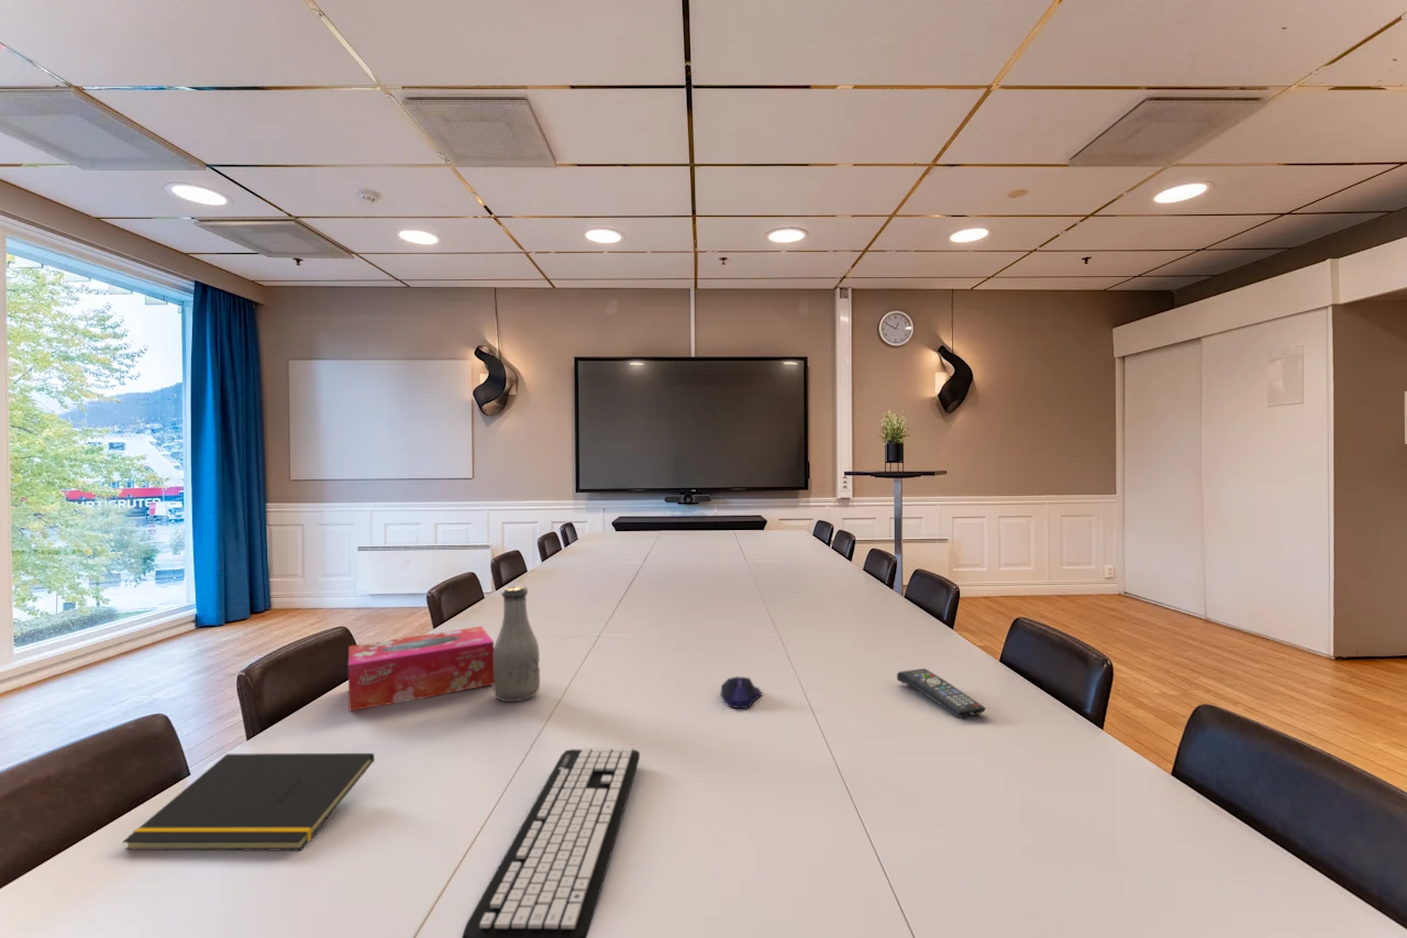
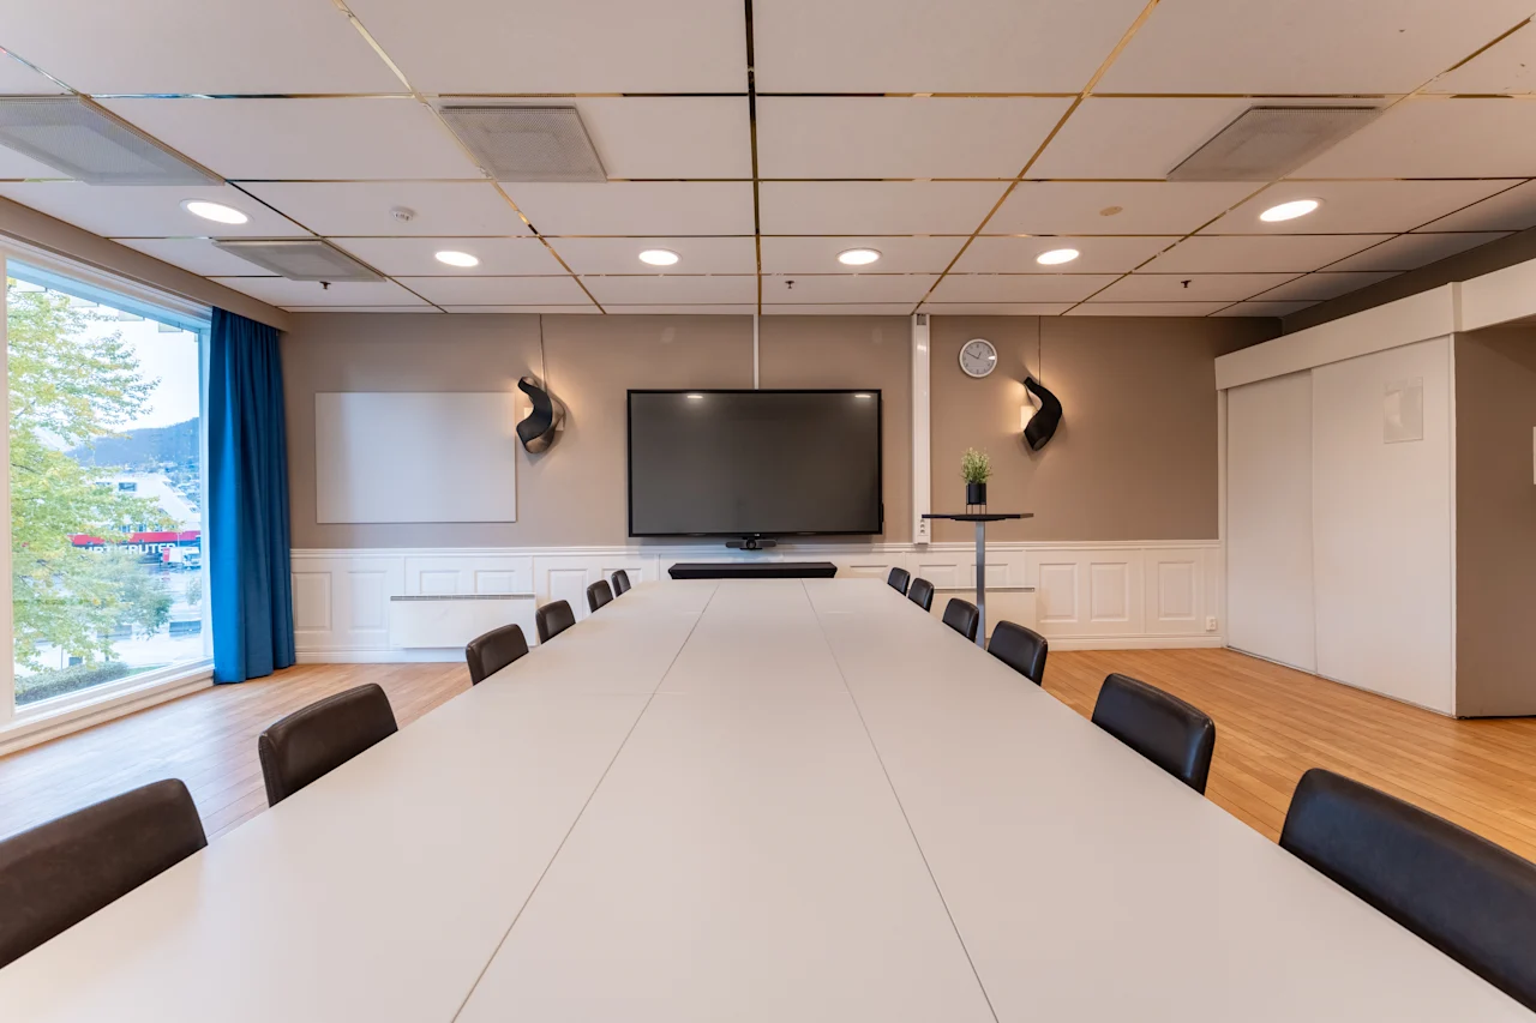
- remote control (937, 689)
- notepad (261, 797)
- keyboard (572, 821)
- computer mouse (741, 686)
- tissue box (422, 664)
- bottle (516, 641)
